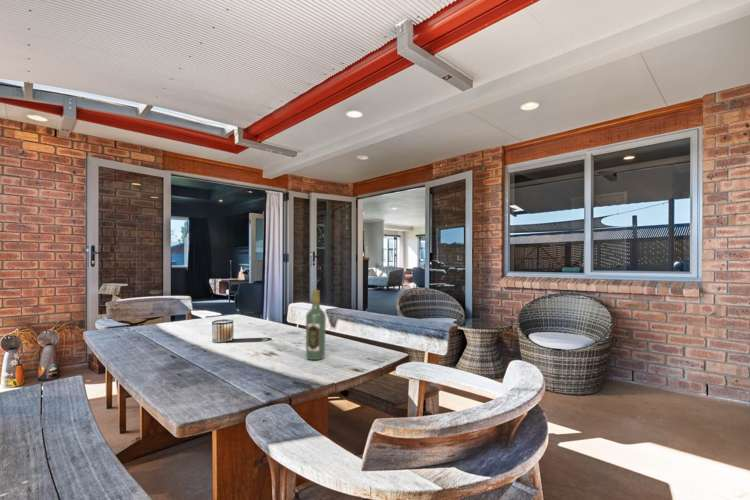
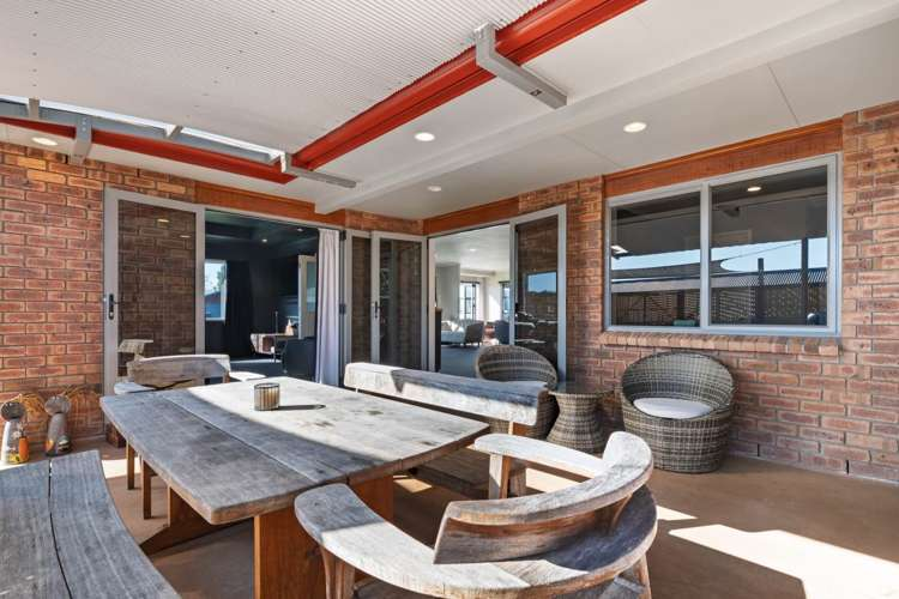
- wine bottle (315, 324)
